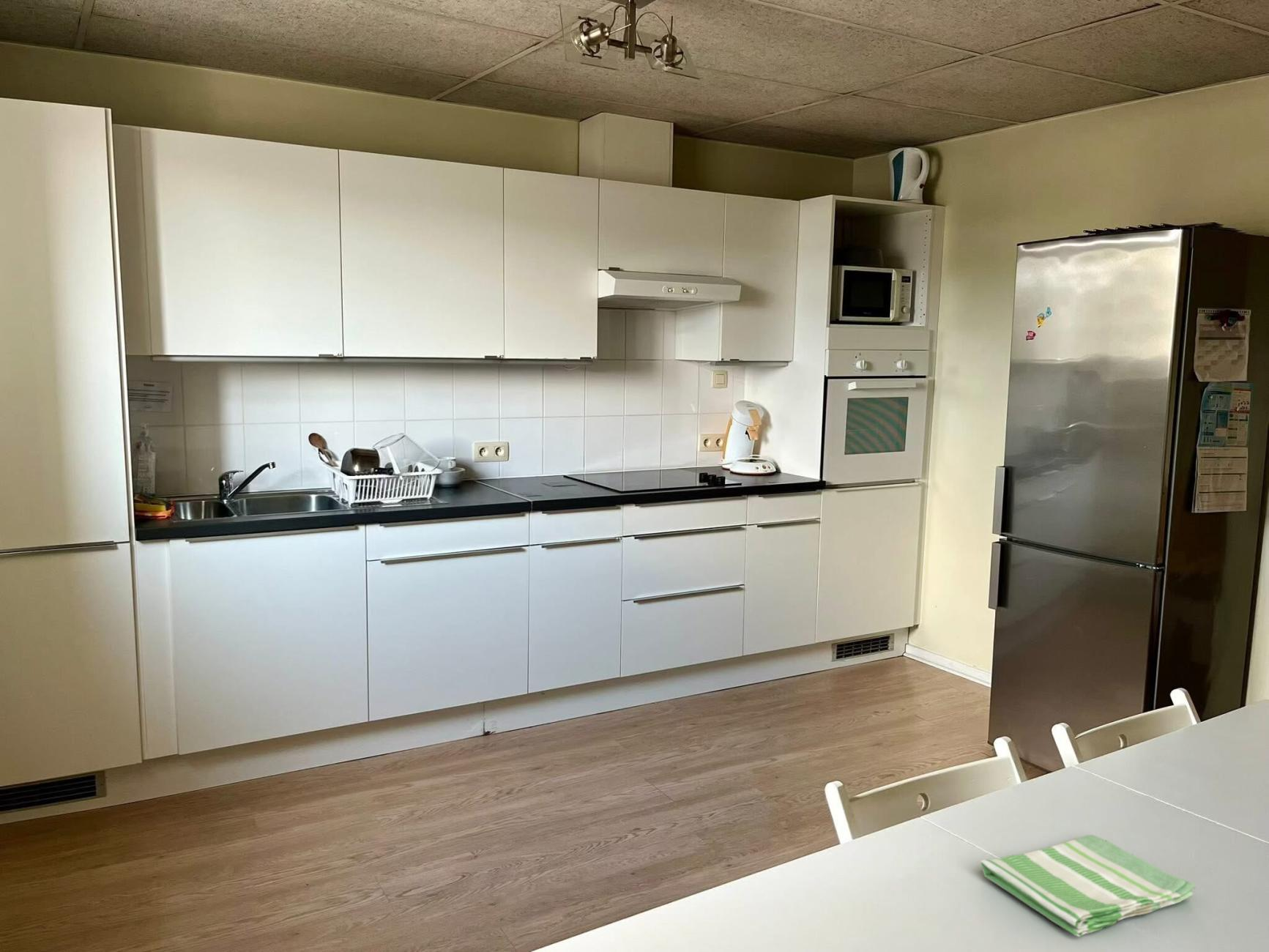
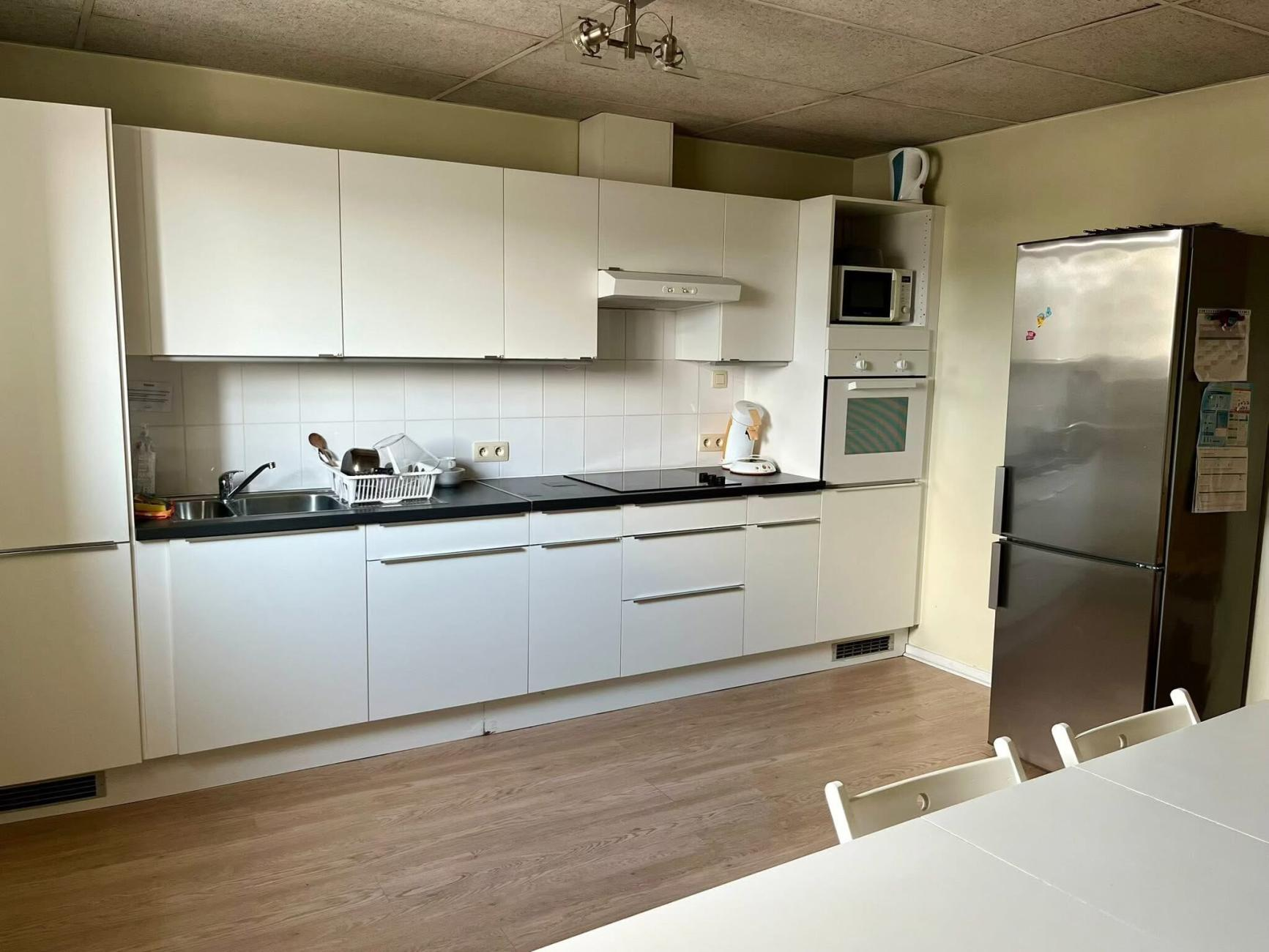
- dish towel (1084, 878)
